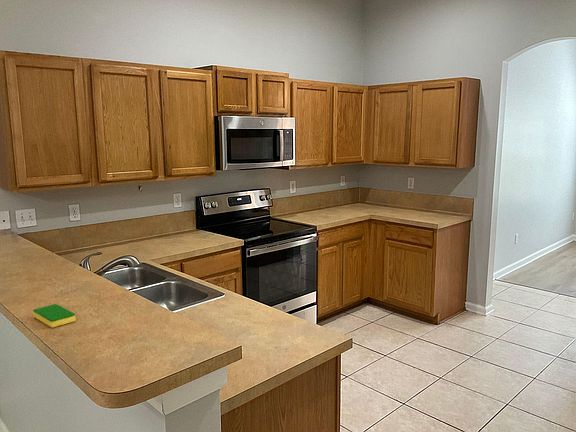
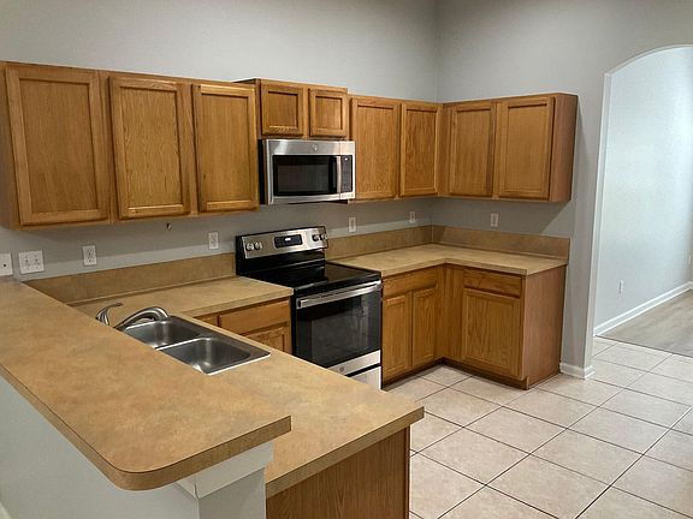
- dish sponge (54, 315)
